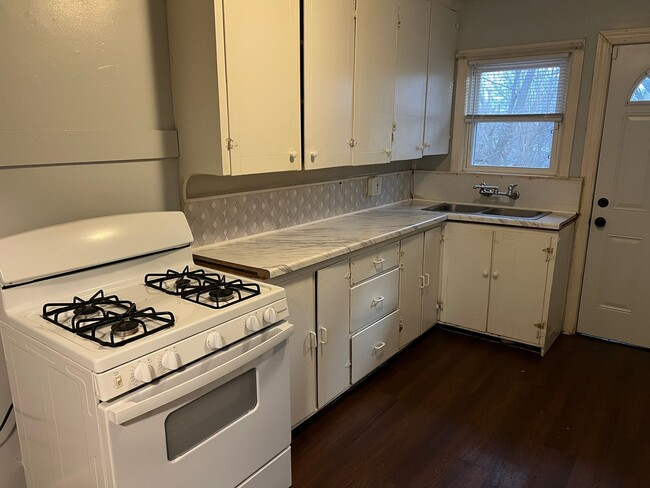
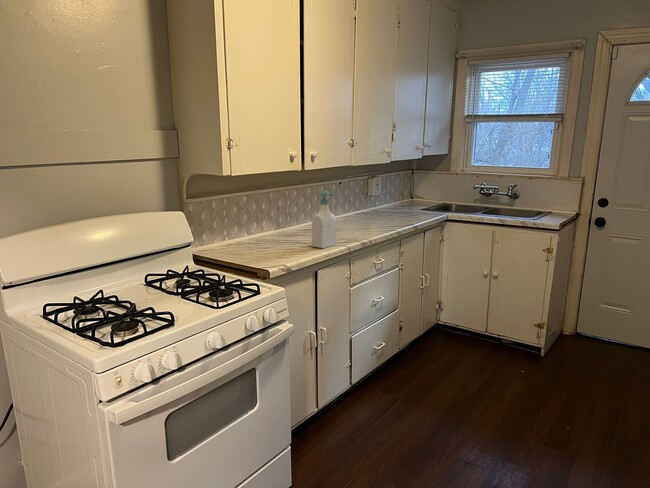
+ soap bottle (325, 218)
